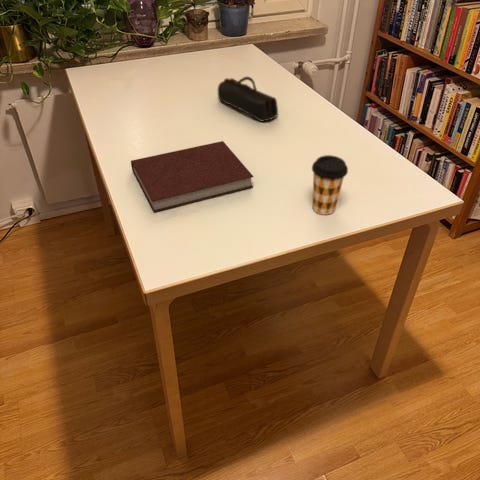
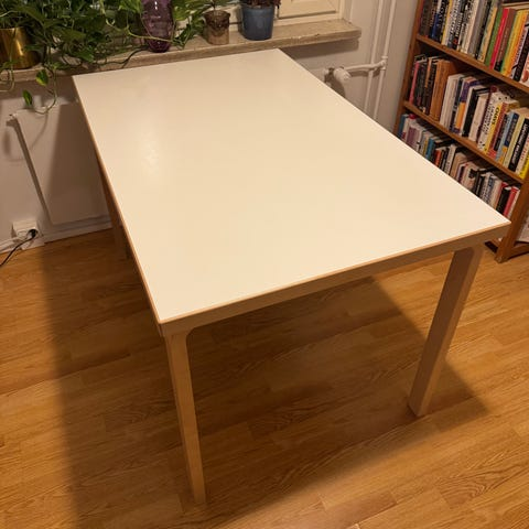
- notebook (191, 173)
- coffee cup (327, 186)
- pencil case (246, 93)
